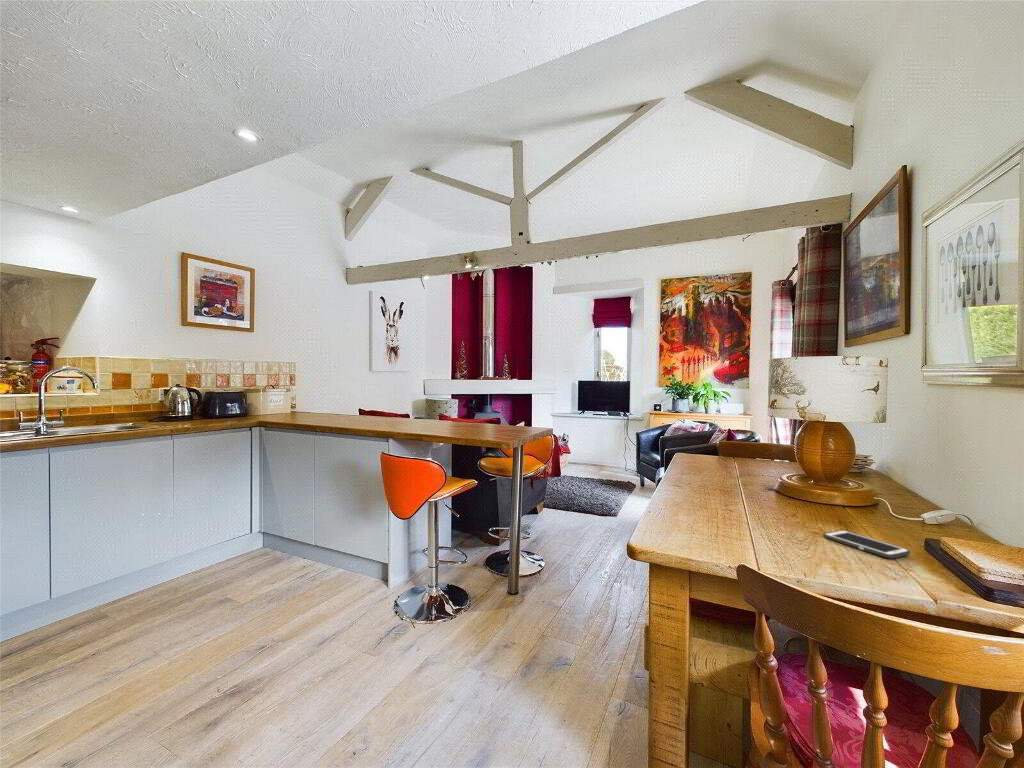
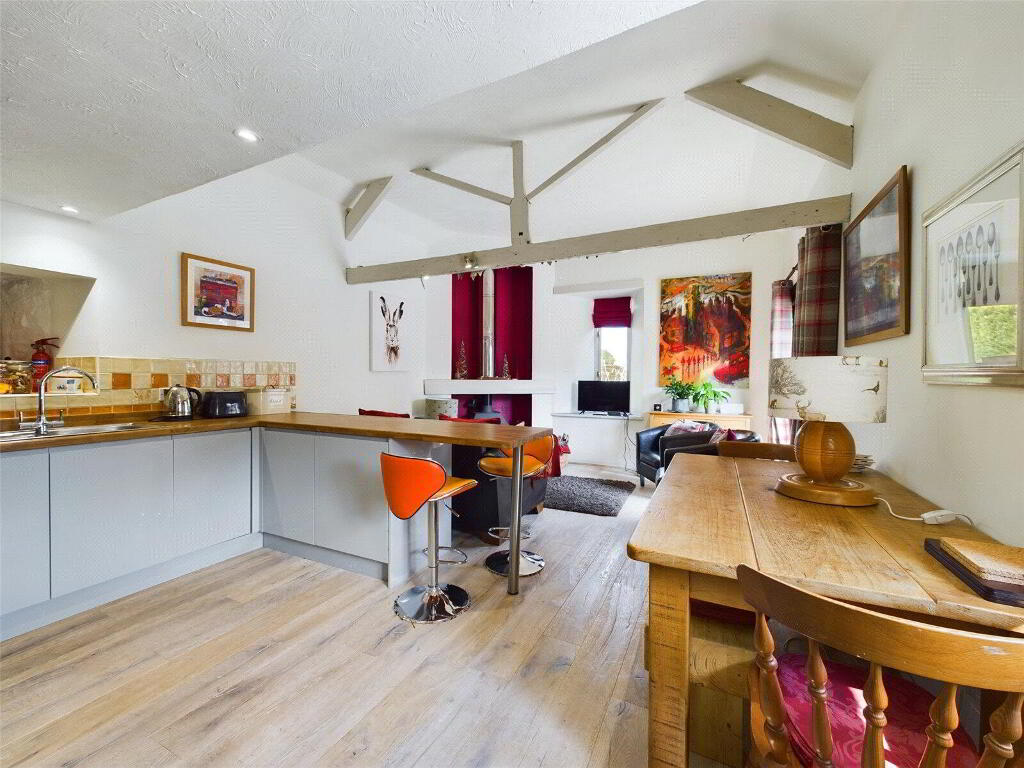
- cell phone (864, 543)
